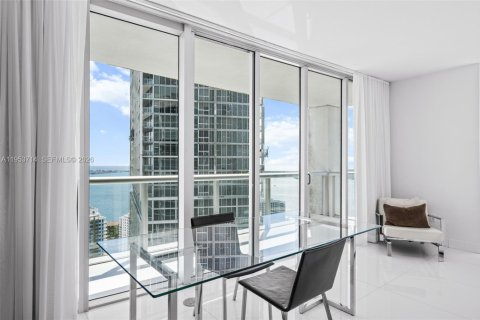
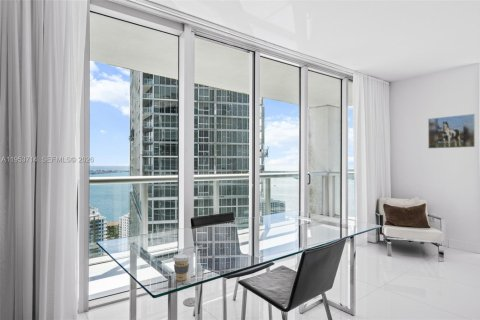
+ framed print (450, 132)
+ coffee cup (181, 267)
